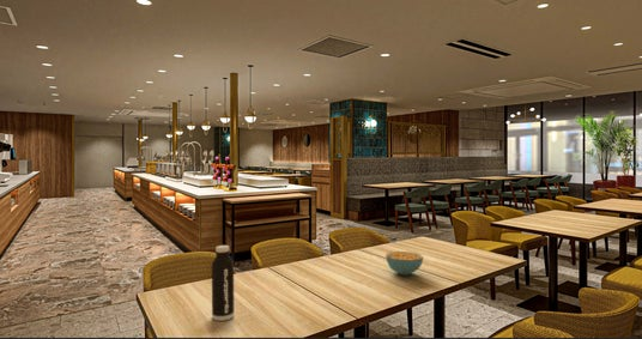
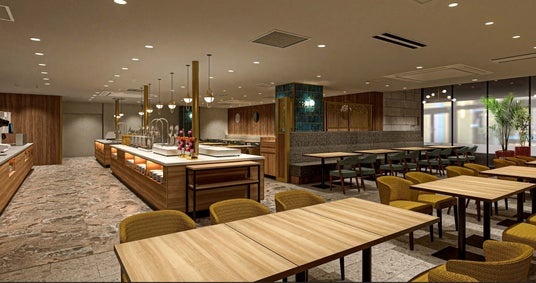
- cereal bowl (404, 264)
- water bottle (223, 282)
